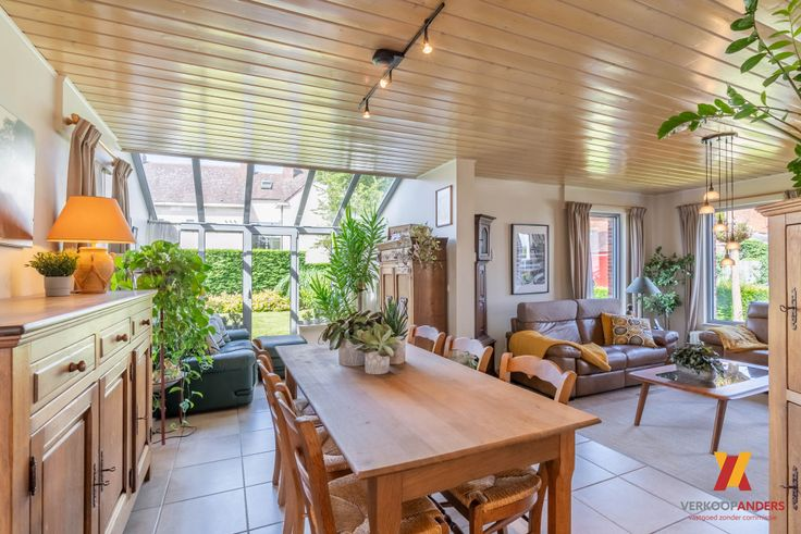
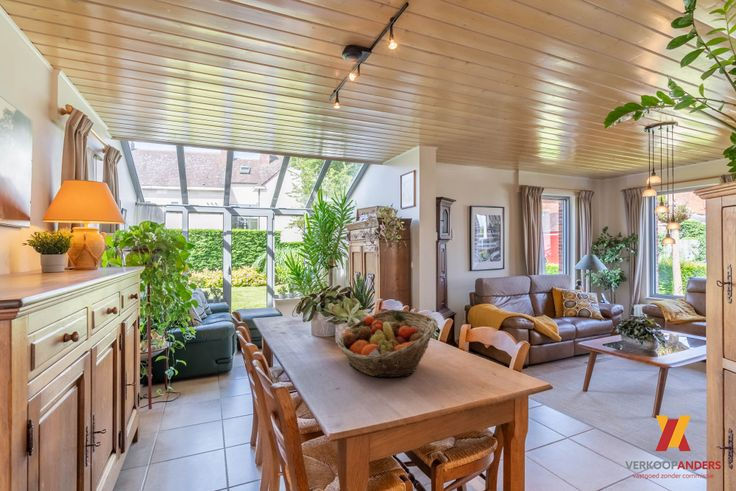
+ fruit basket (386, 340)
